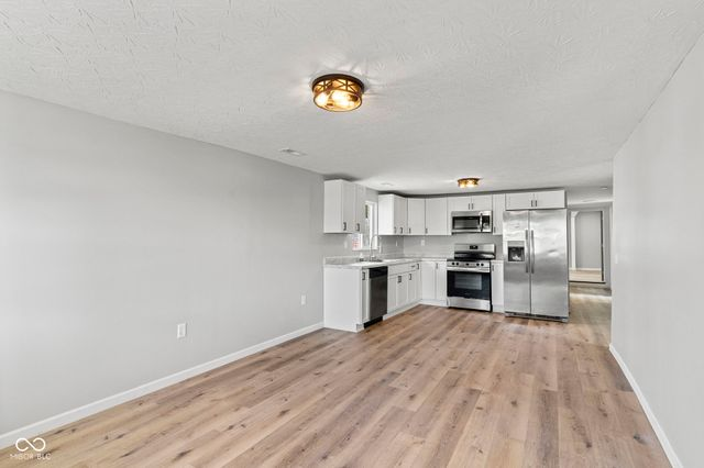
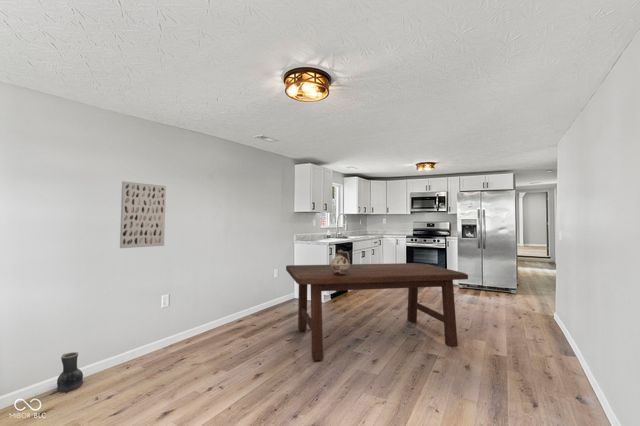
+ vase (70, 370)
+ wall art (144, 215)
+ ceramic jug (340, 262)
+ dining table (371, 288)
